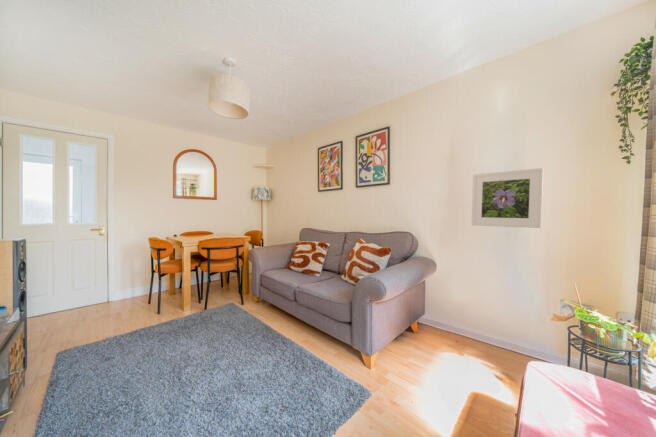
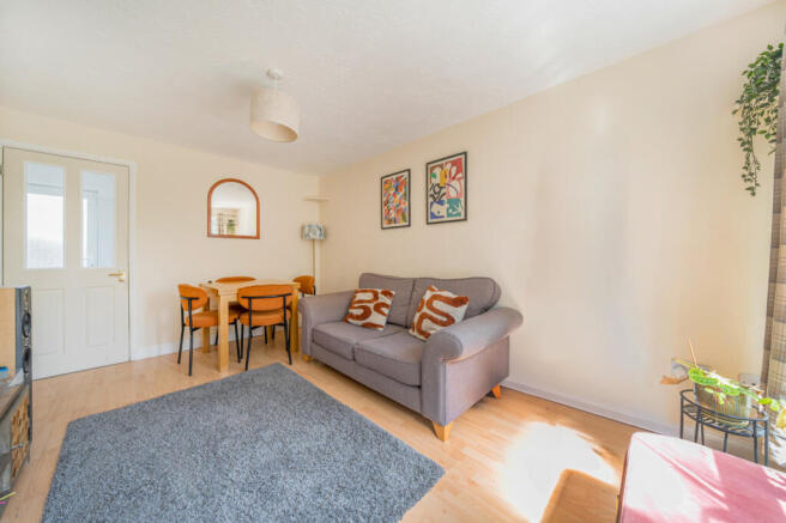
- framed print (504, 199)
